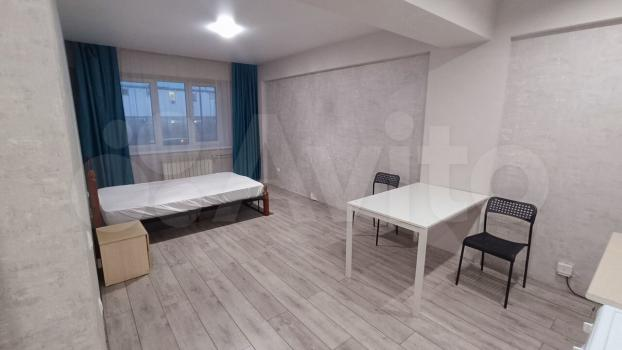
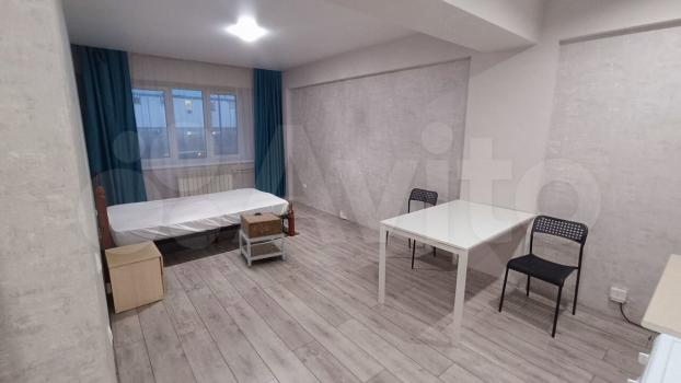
+ nightstand (261, 235)
